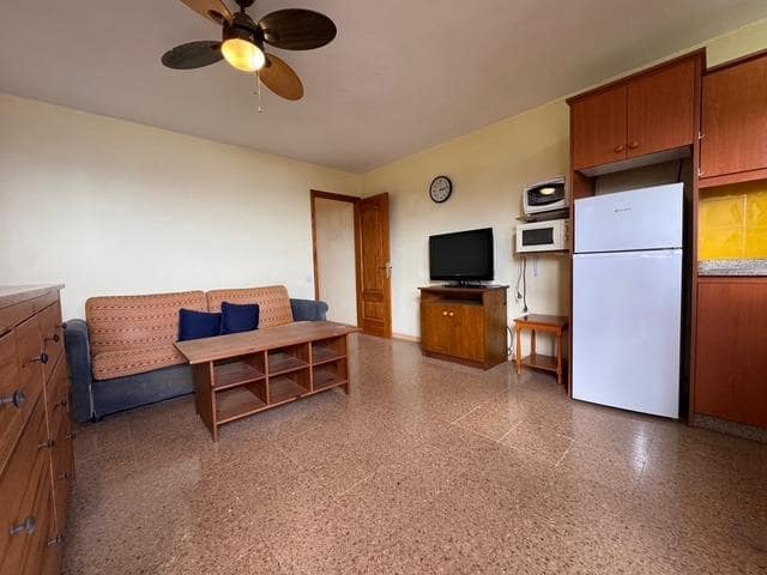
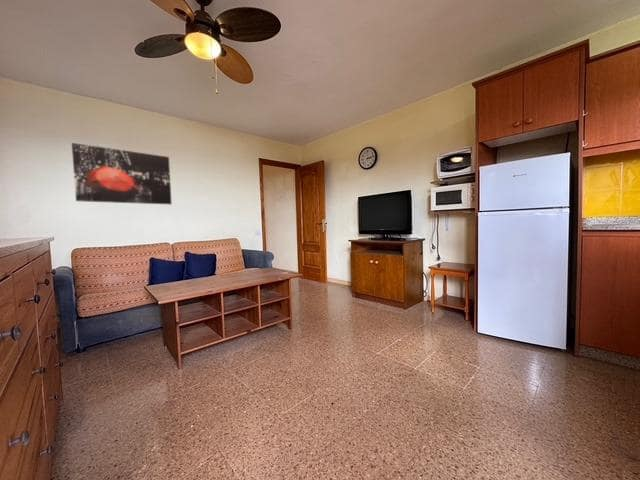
+ wall art (126, 177)
